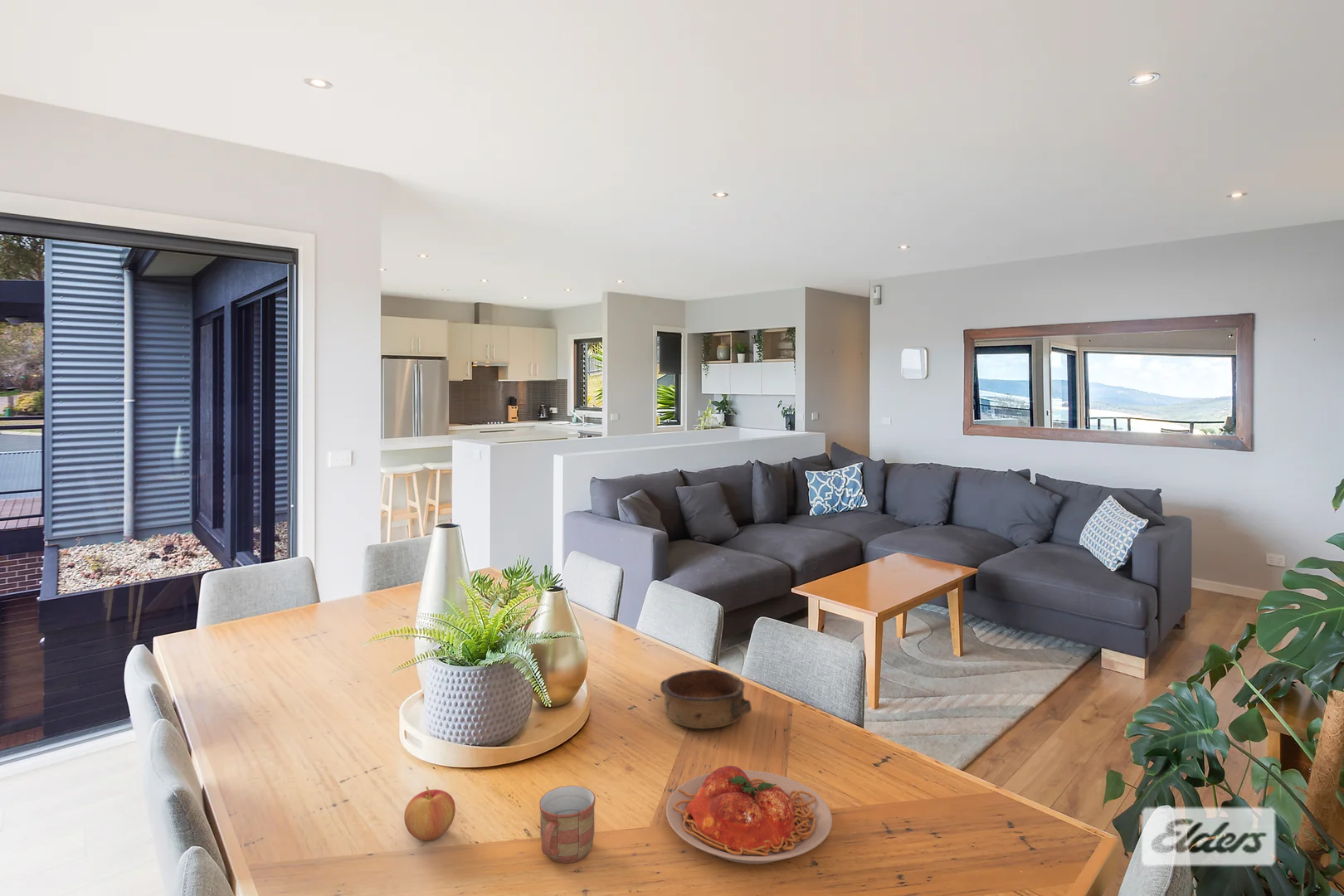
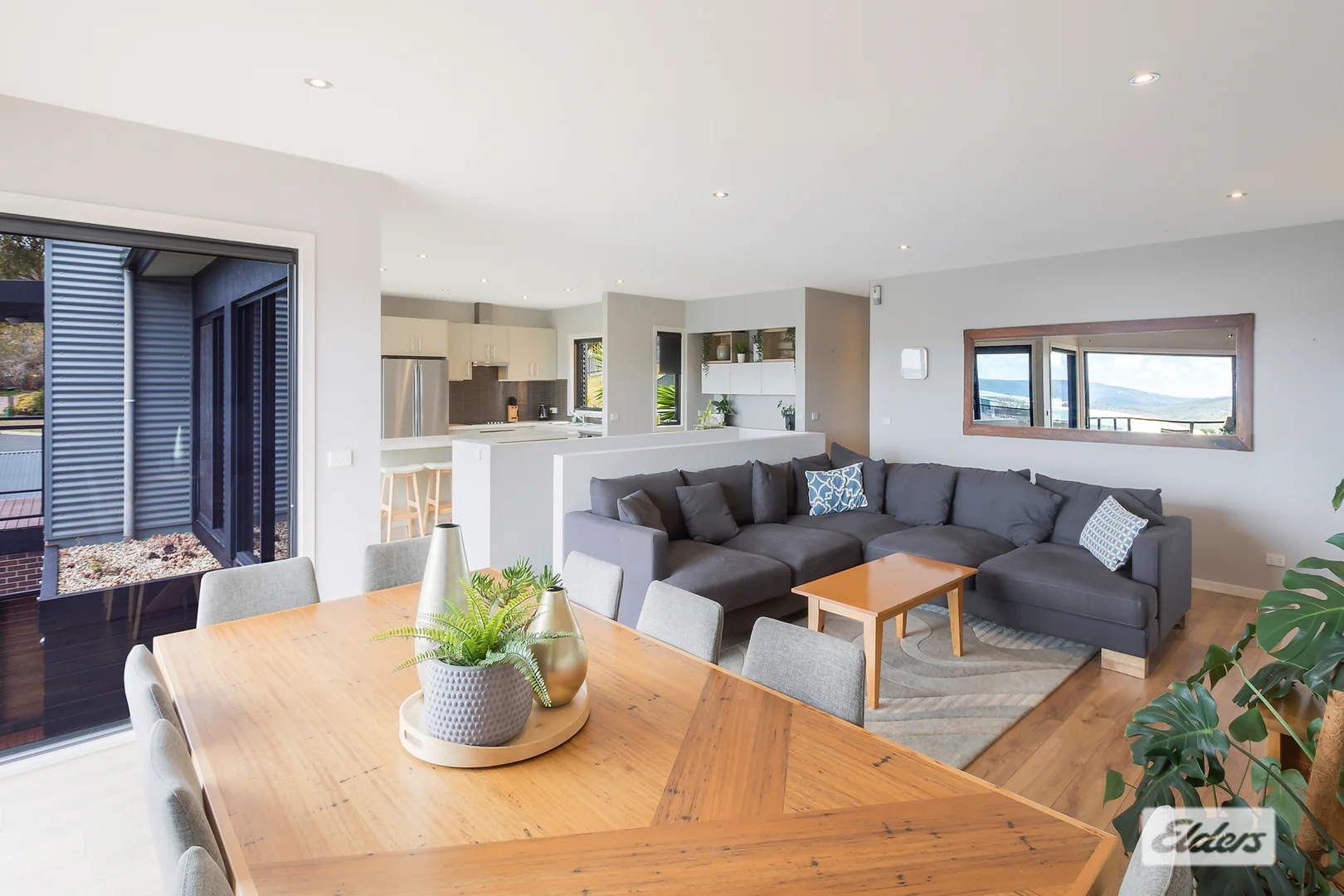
- apple (430, 811)
- plate (747, 800)
- mug (563, 829)
- bowl (704, 699)
